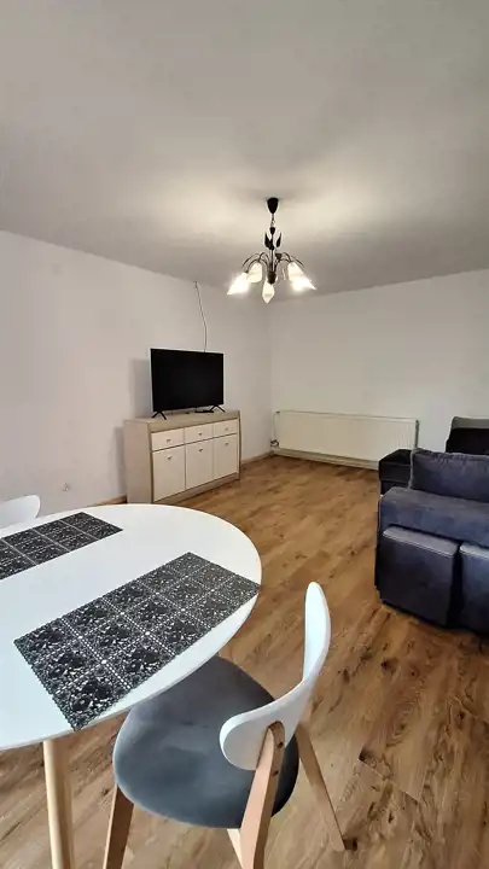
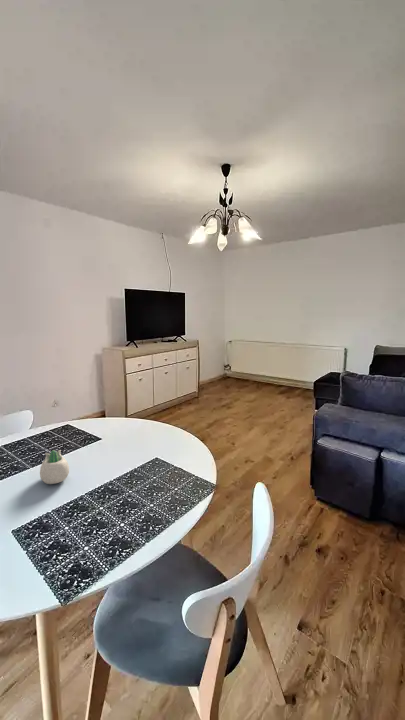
+ succulent planter (54, 464)
